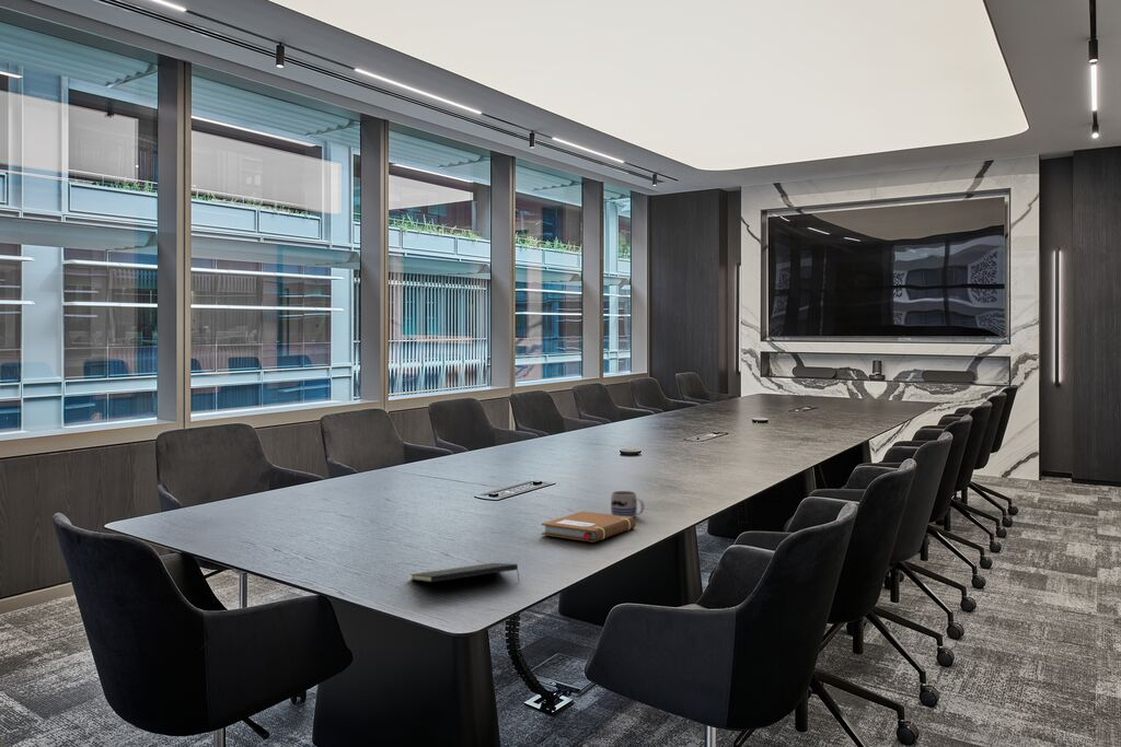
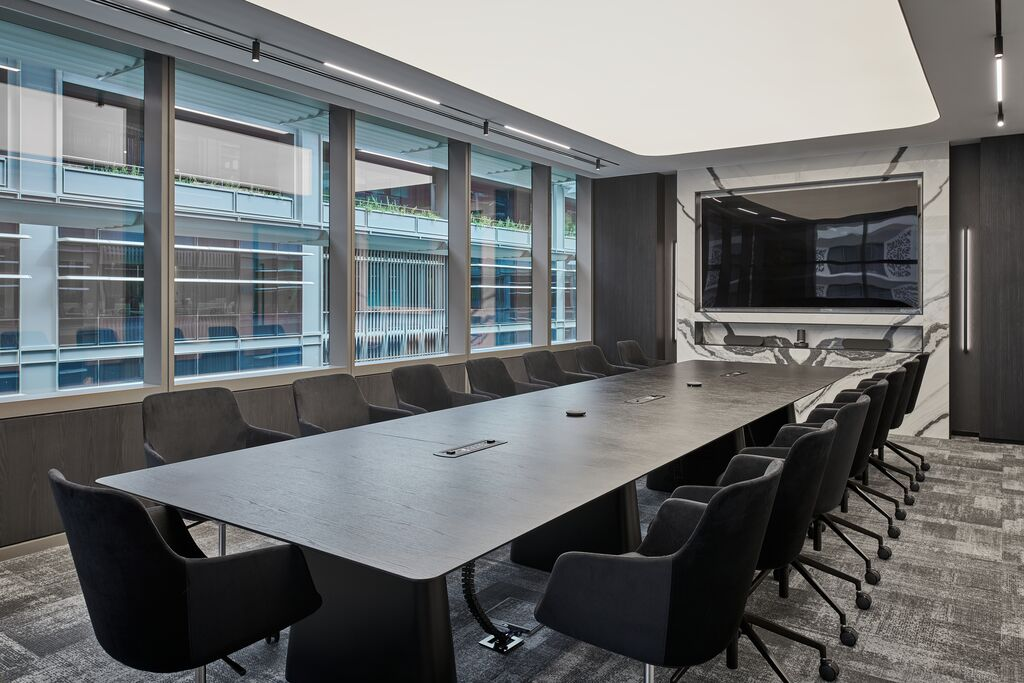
- notepad (463, 571)
- notebook (588, 526)
- mug (627, 504)
